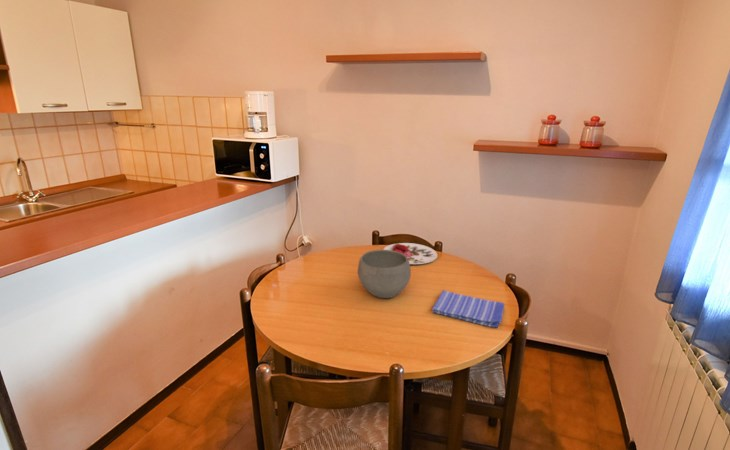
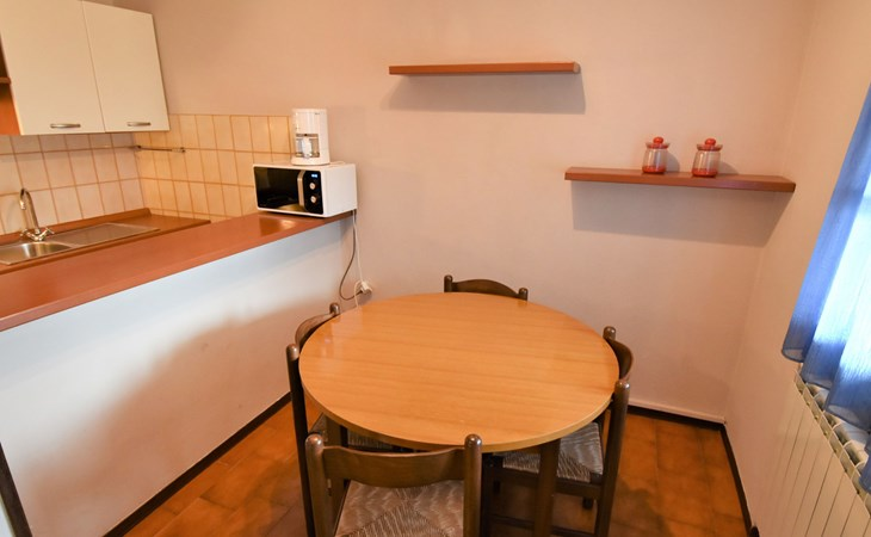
- plate (409, 252)
- dish towel (468, 306)
- bowl (384, 275)
